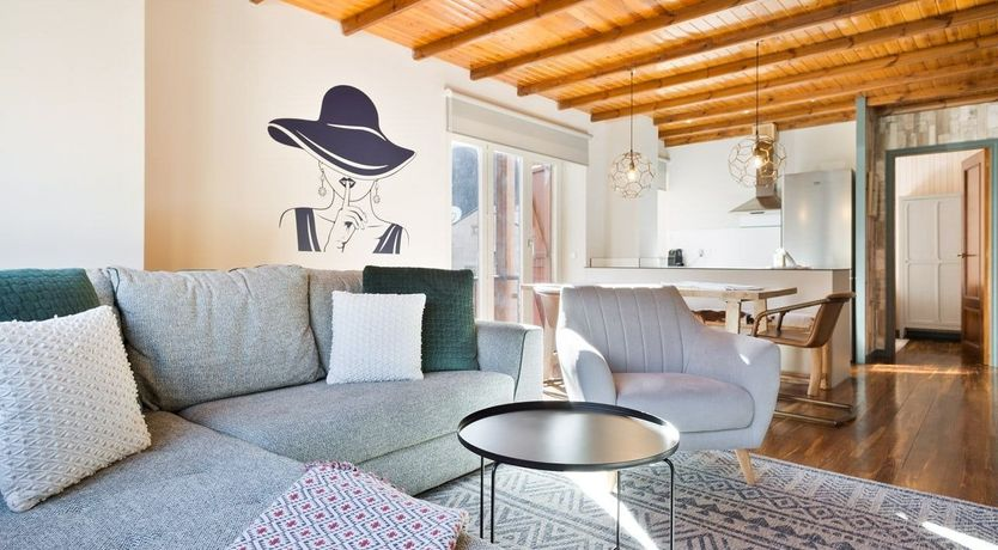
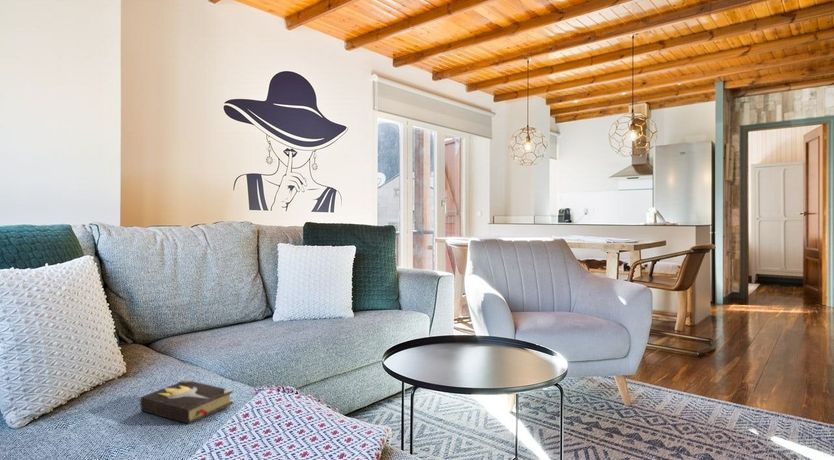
+ hardback book (187, 399)
